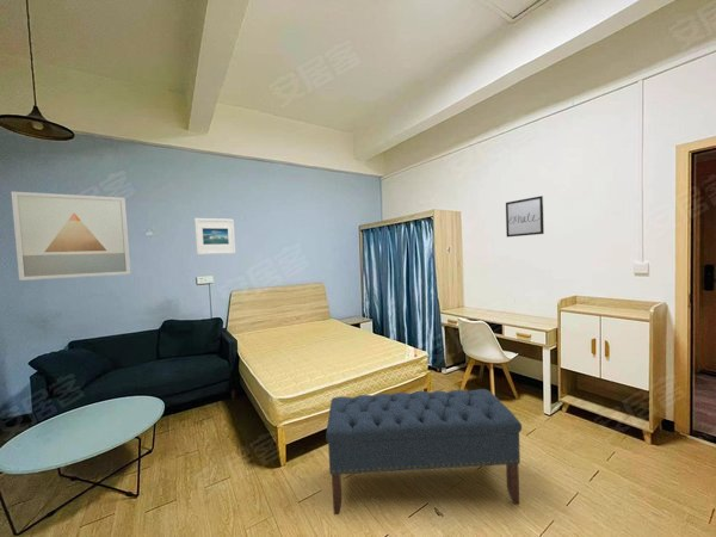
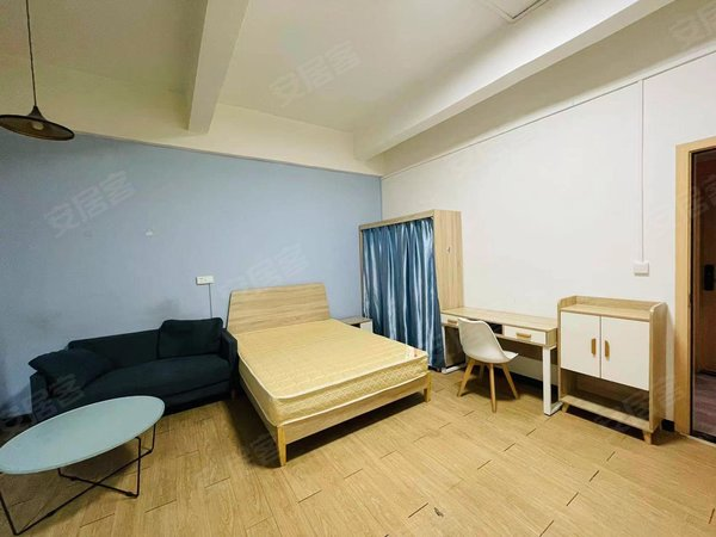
- bench (418, 443)
- wall art (75, 236)
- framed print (215, 236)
- wall art (523, 217)
